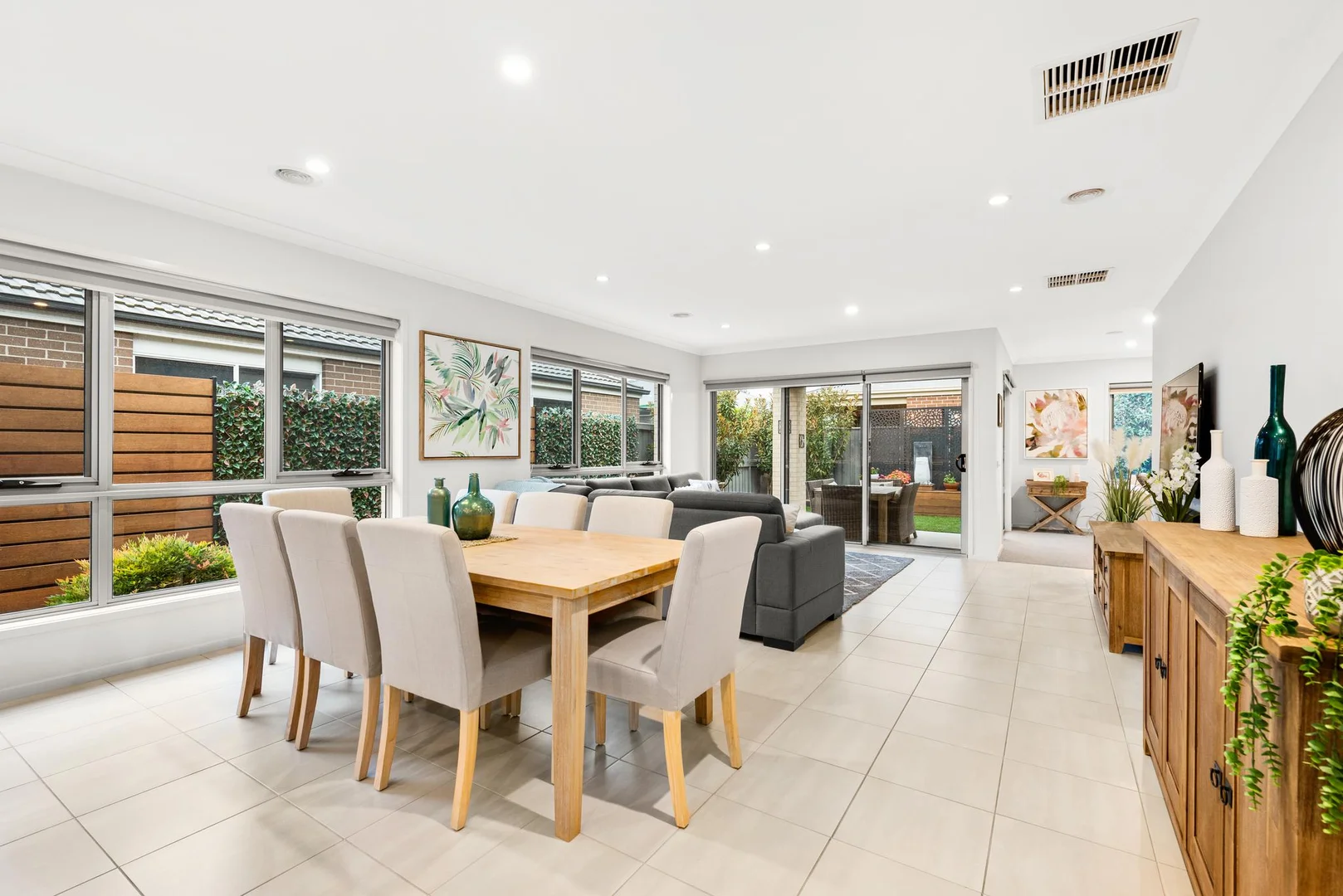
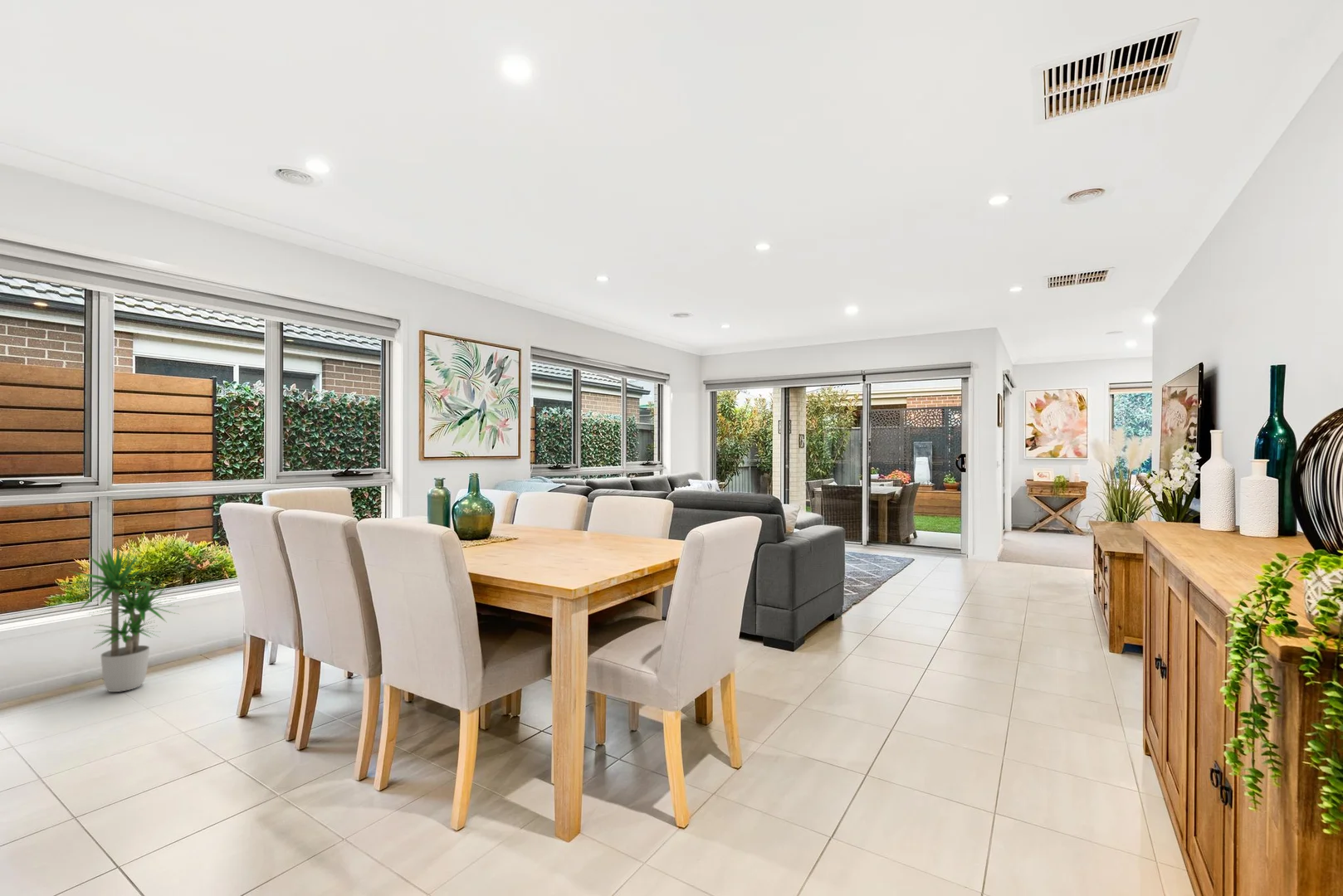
+ potted plant (123, 615)
